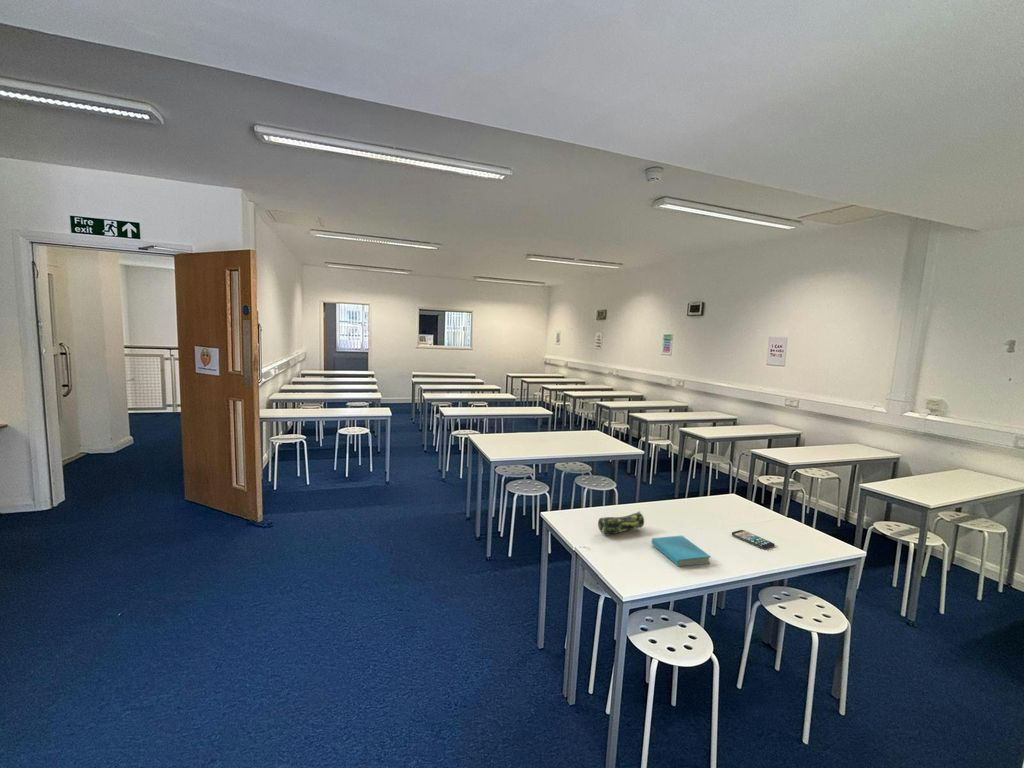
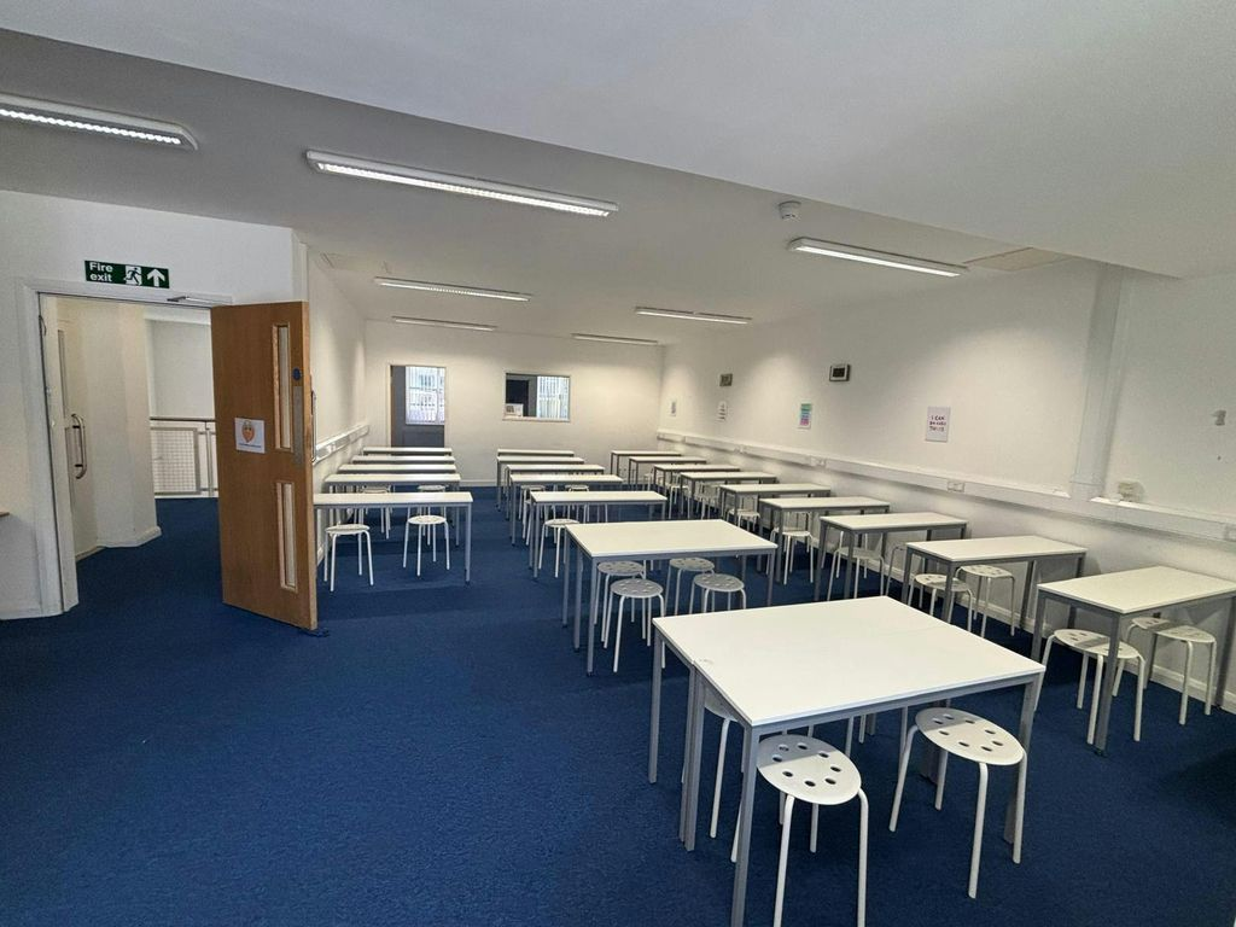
- smartphone (752, 539)
- book (679, 550)
- pencil case (622, 523)
